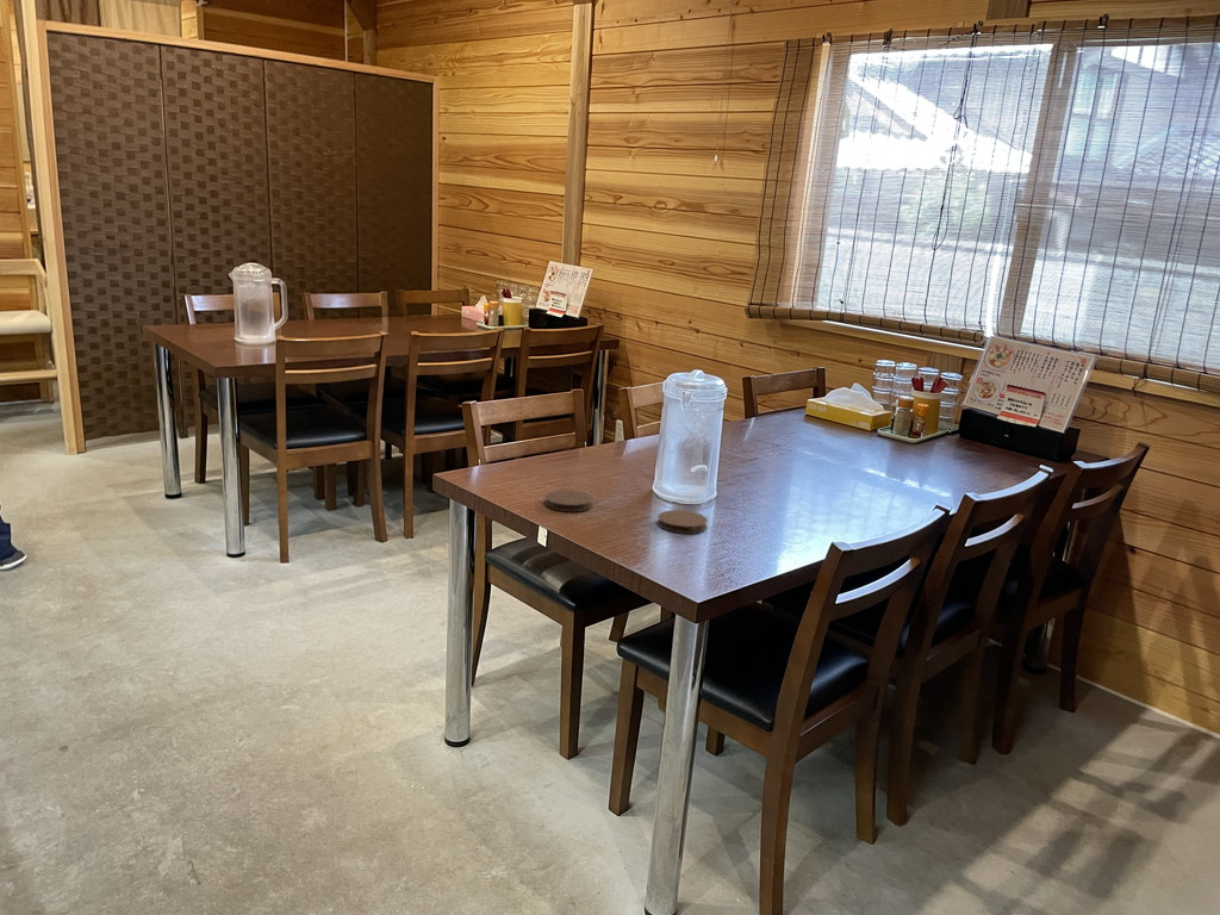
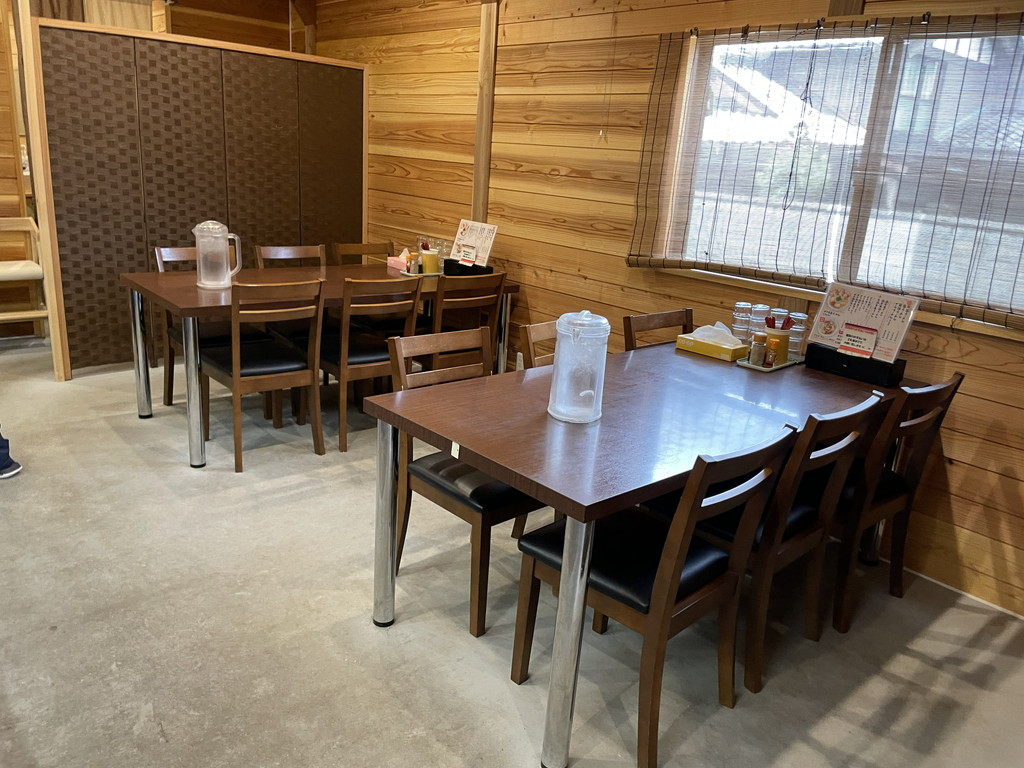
- coaster (681, 521)
- coaster (568, 500)
